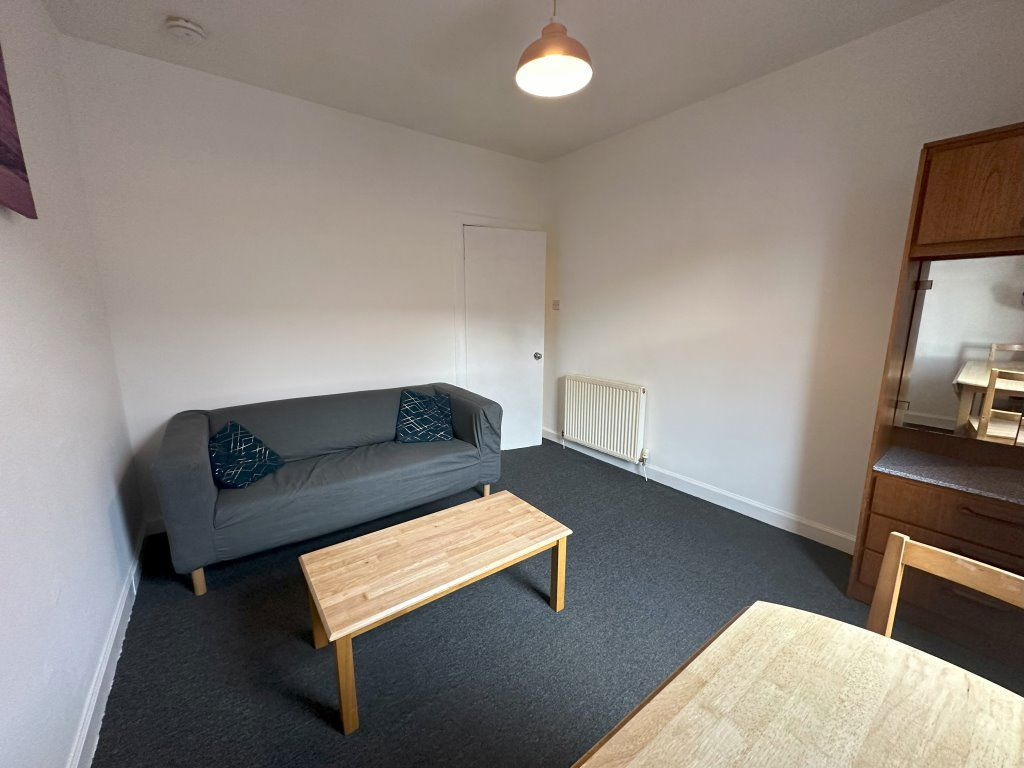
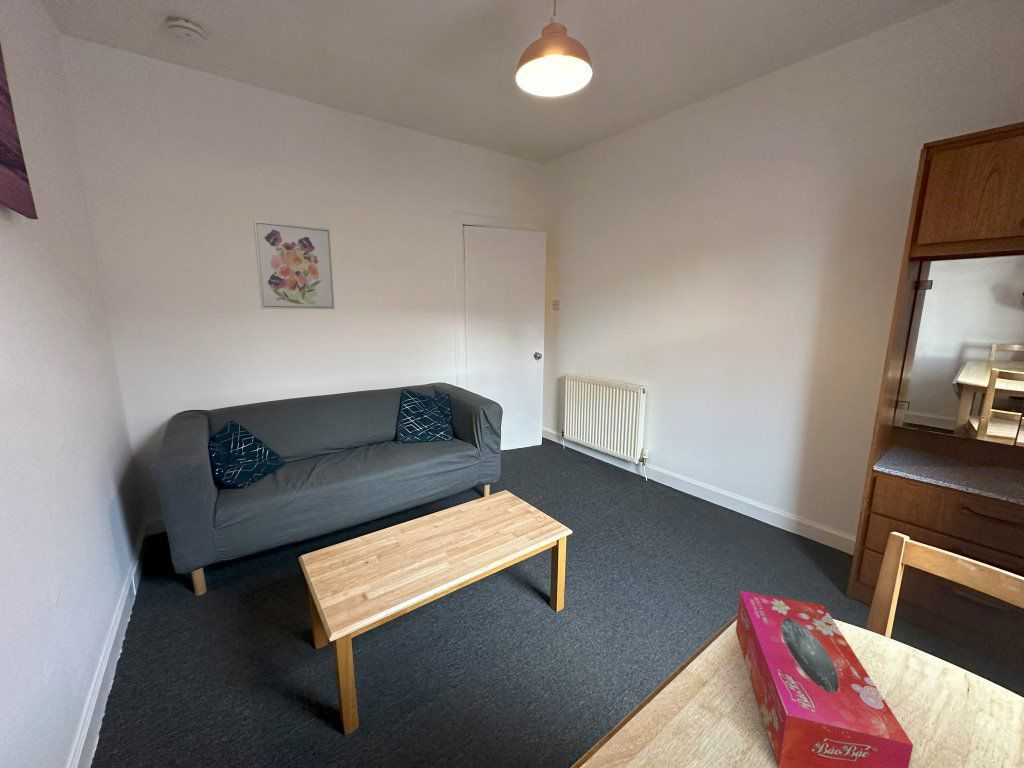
+ wall art (296, 267)
+ tissue box (804, 675)
